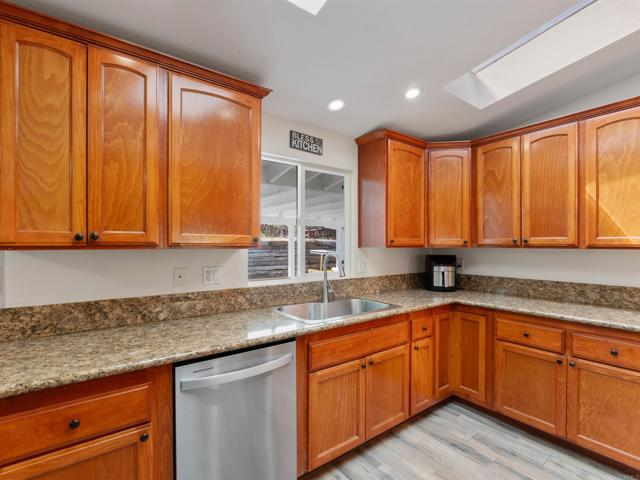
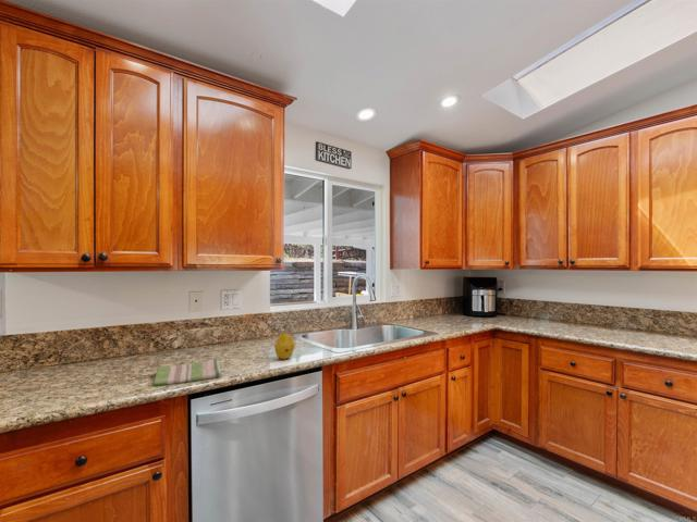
+ fruit (284, 345)
+ dish towel (188, 371)
